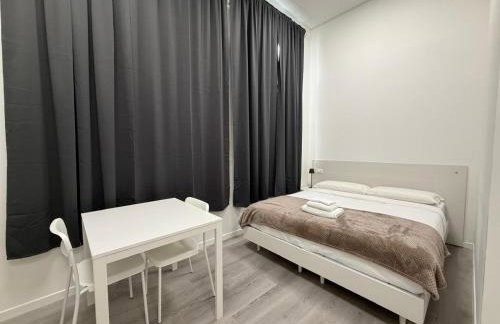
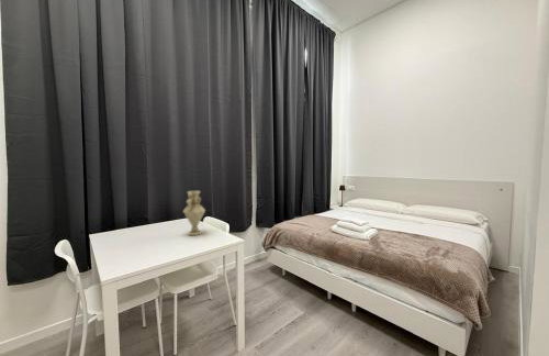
+ vase (194, 212)
